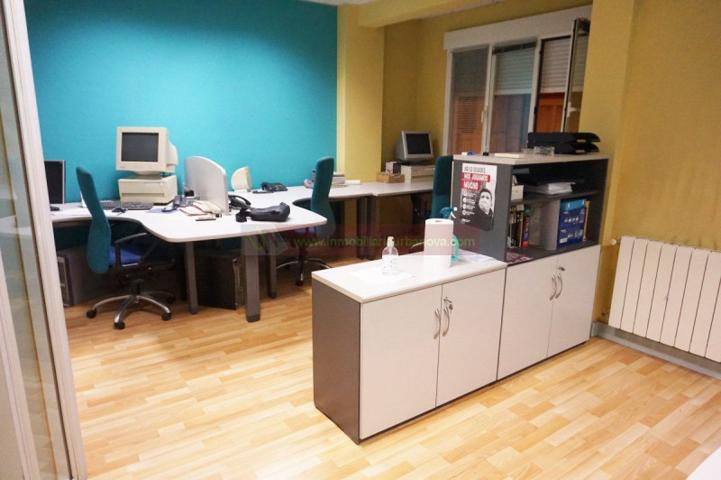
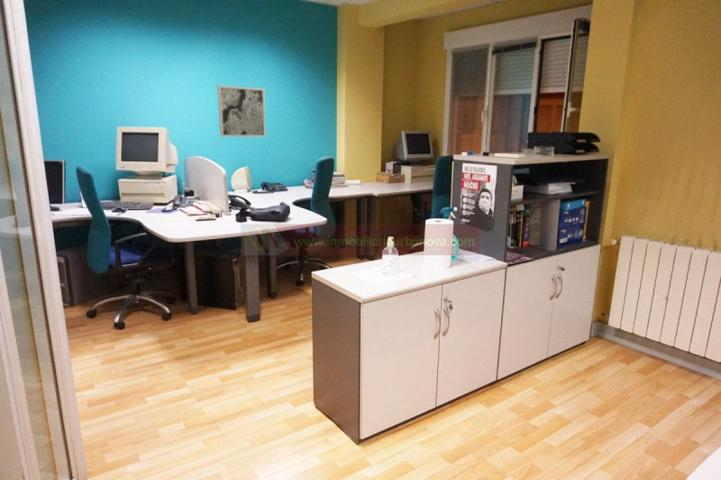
+ wall art (242, 112)
